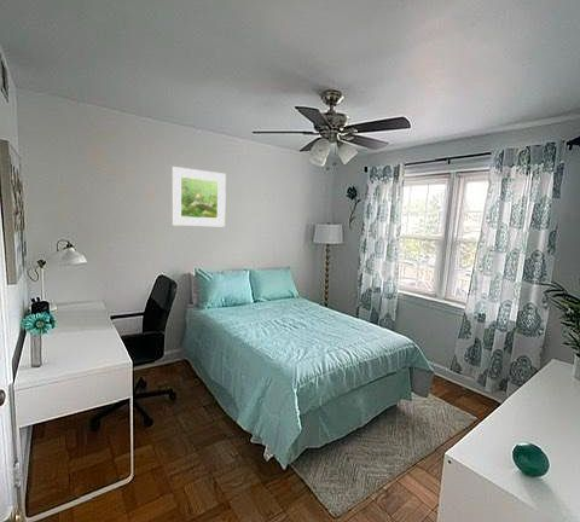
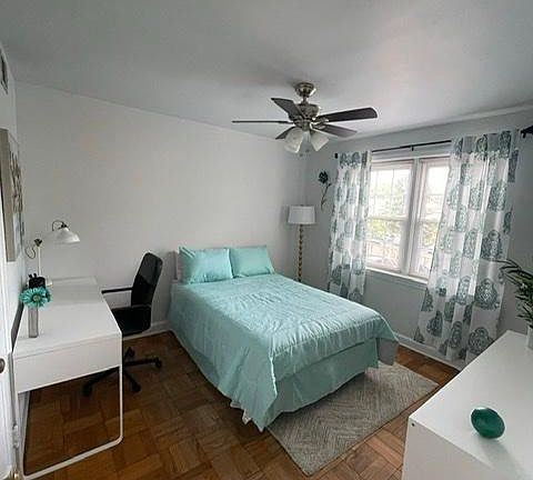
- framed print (199, 198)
